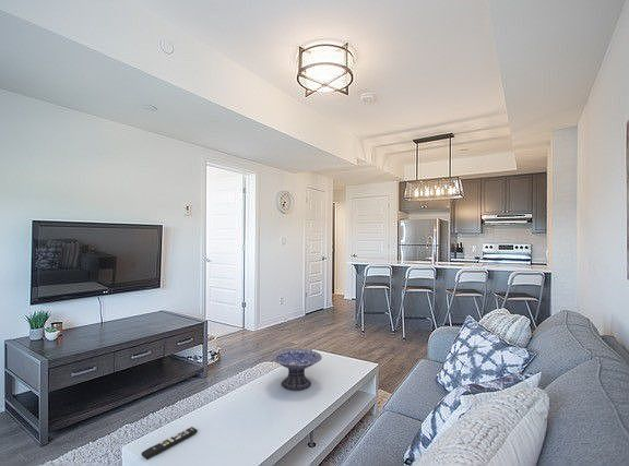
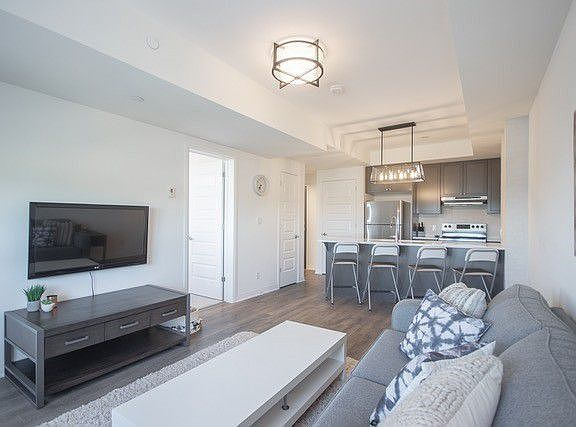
- decorative bowl (296, 369)
- remote control (170, 441)
